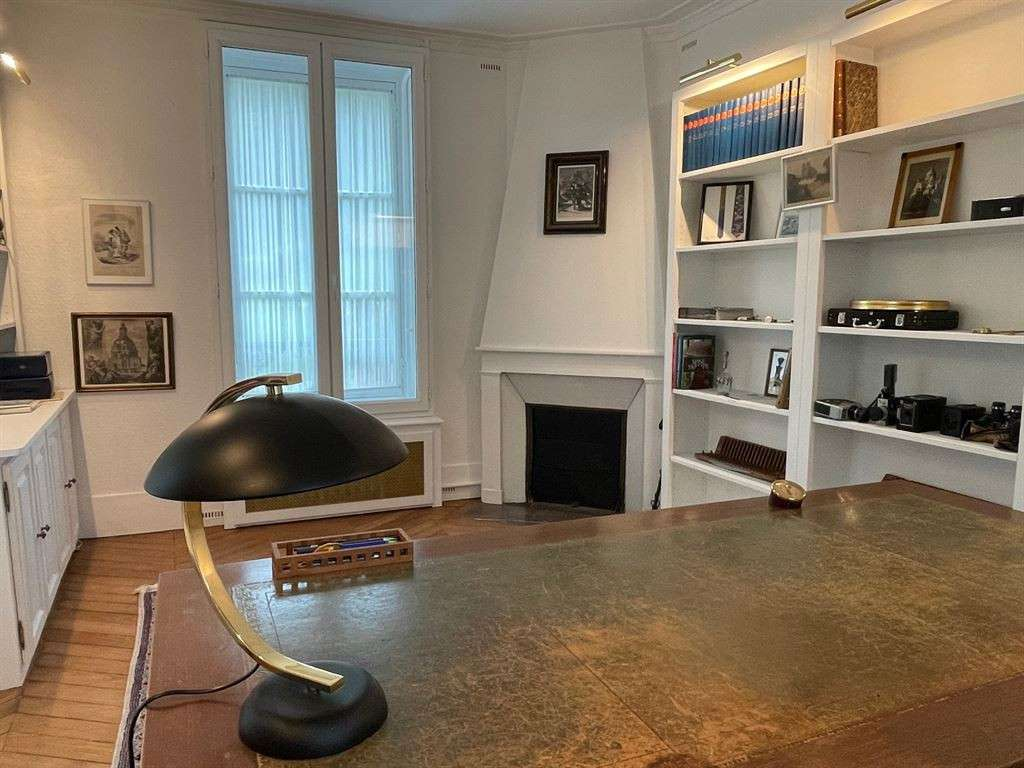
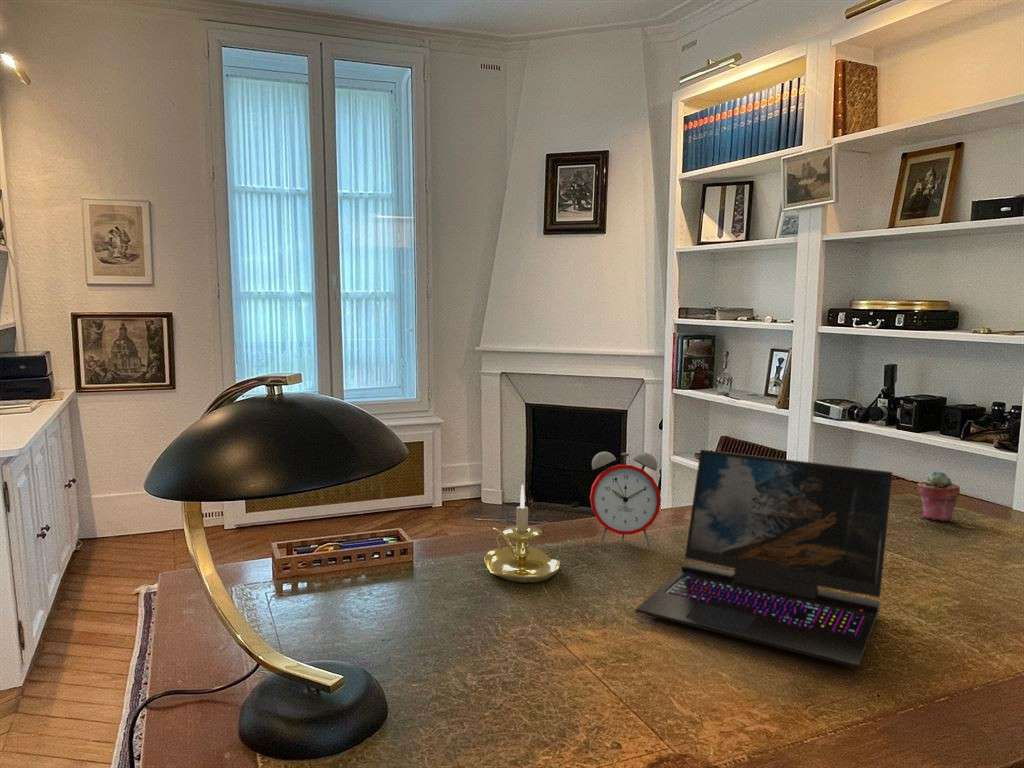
+ candle holder (518, 525)
+ laptop (766, 543)
+ potted succulent (938, 494)
+ alarm clock (624, 497)
